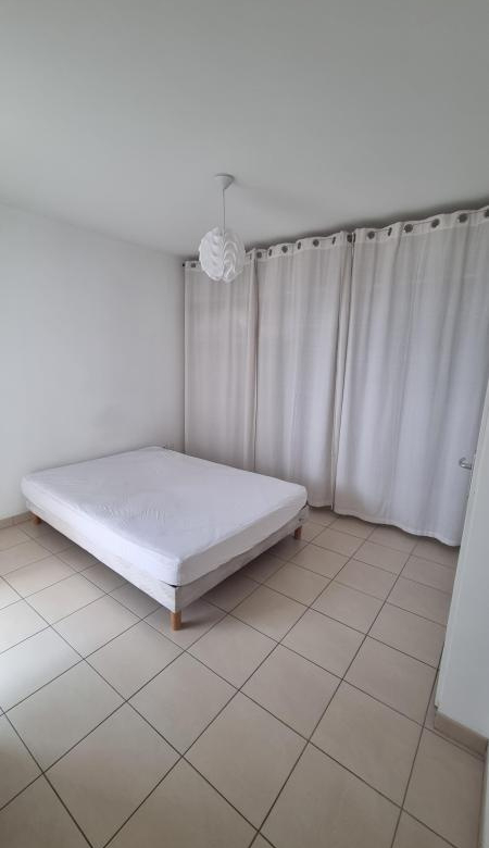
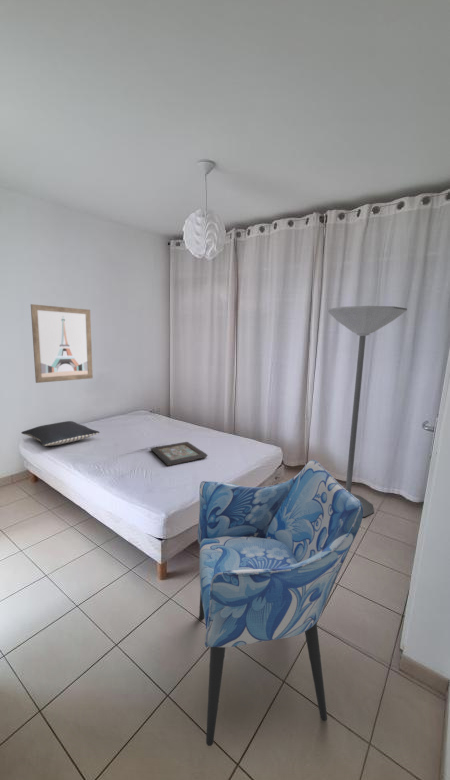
+ decorative tray (178, 452)
+ floor lamp (355, 411)
+ wall art (64, 344)
+ pillow (61, 432)
+ armchair (270, 575)
